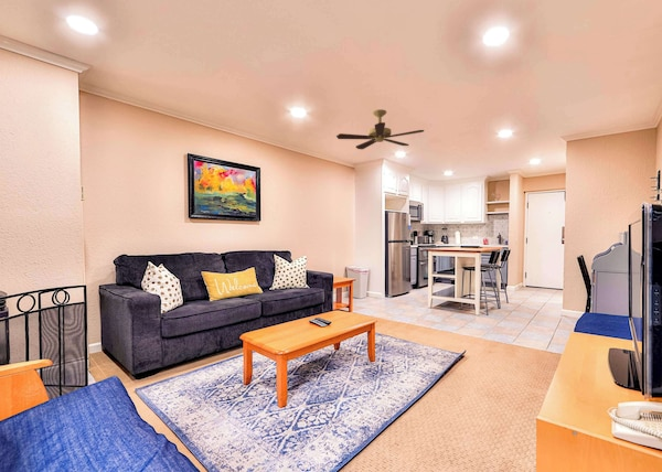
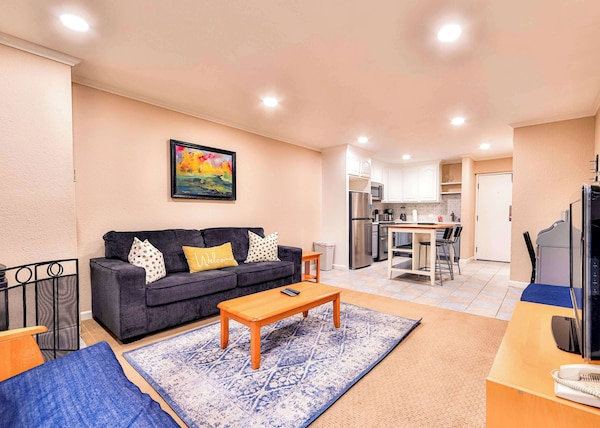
- ceiling fan (378, 125)
